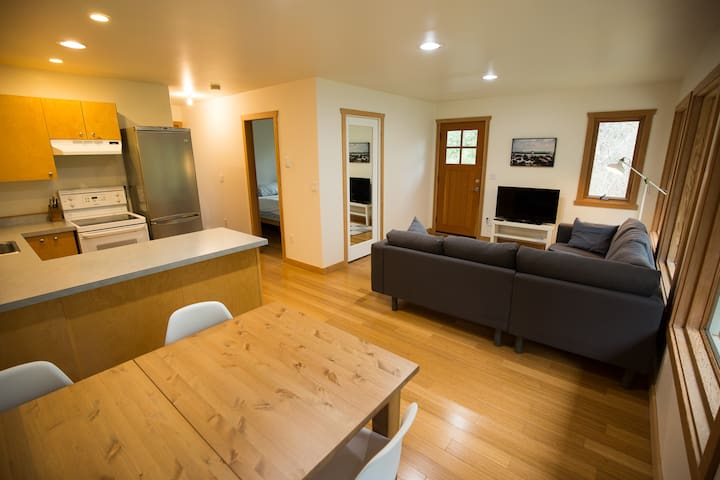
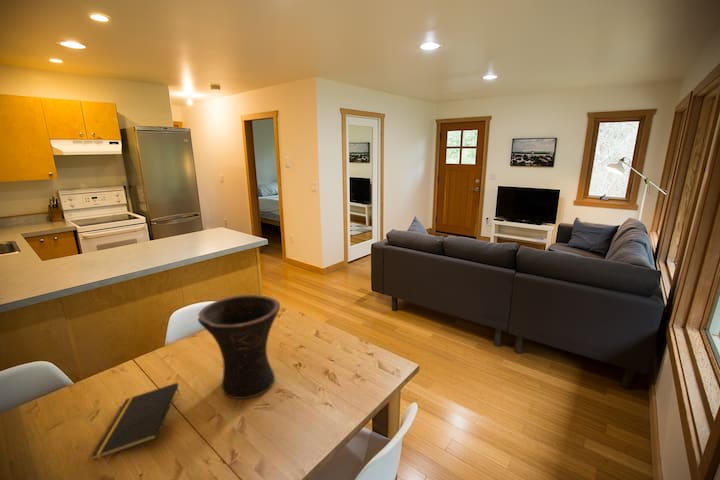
+ vase (243, 346)
+ notepad (140, 416)
